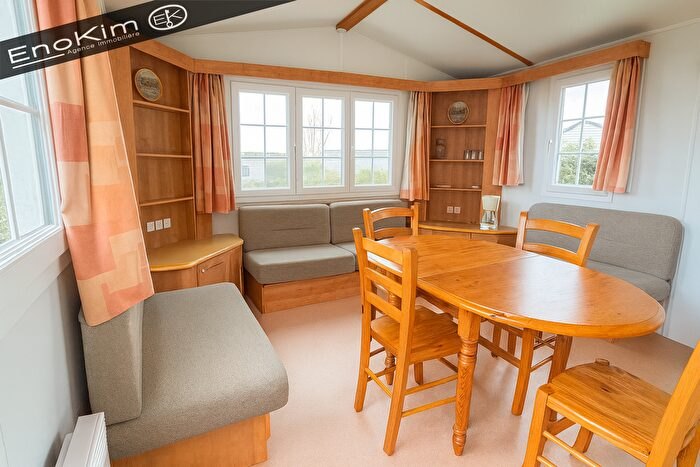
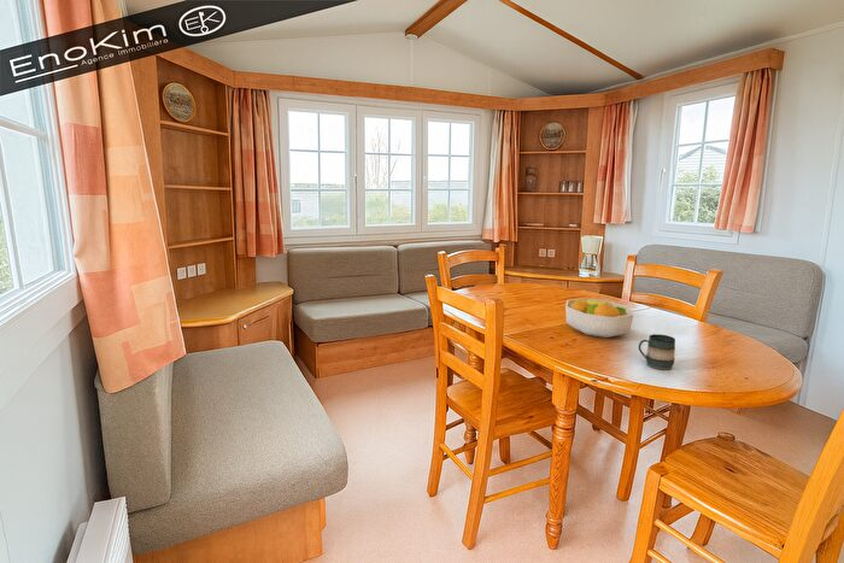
+ mug (655, 351)
+ fruit bowl (597, 312)
